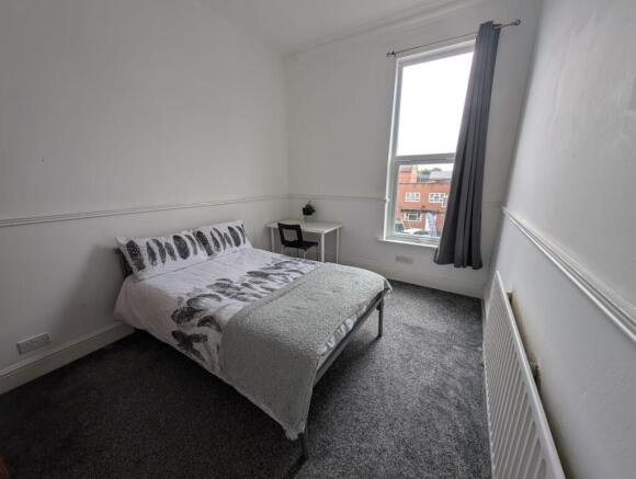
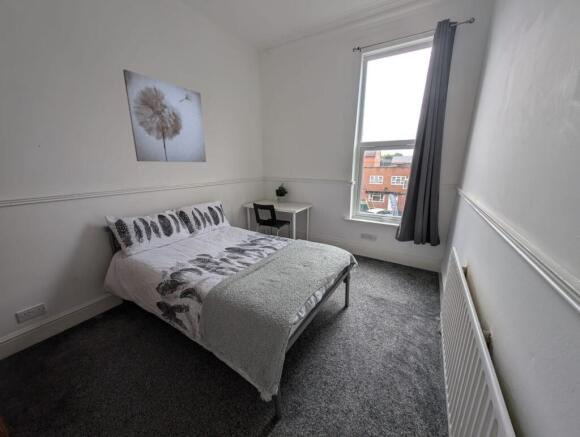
+ wall art (171, 123)
